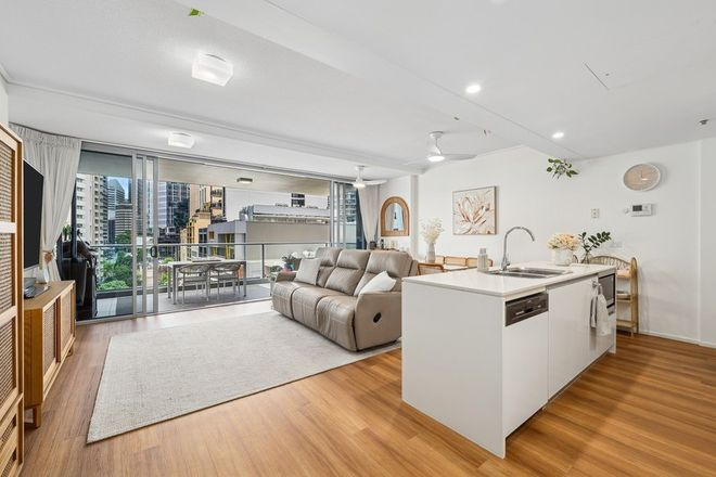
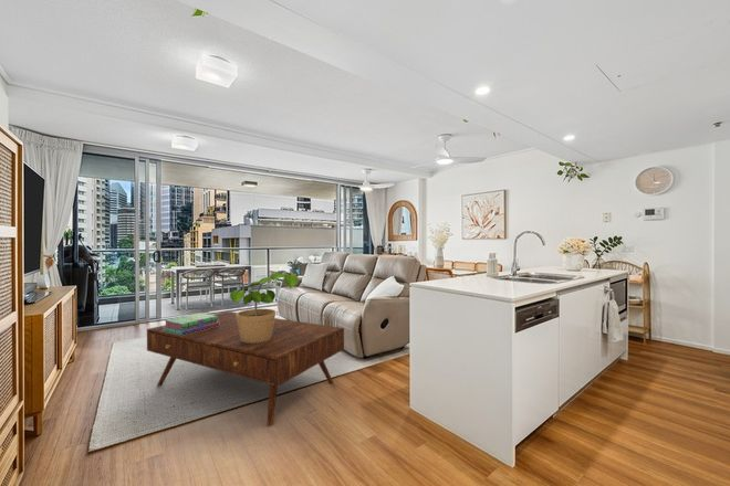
+ stack of books (191, 323)
+ coffee table (243, 356)
+ potted plant (264, 309)
